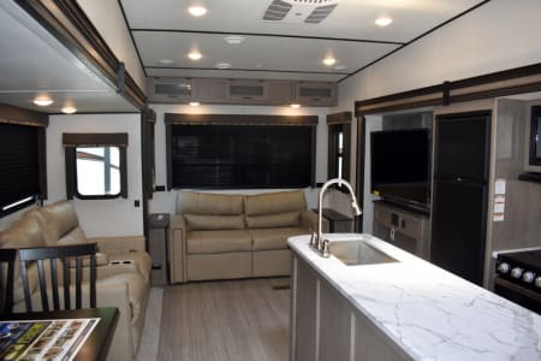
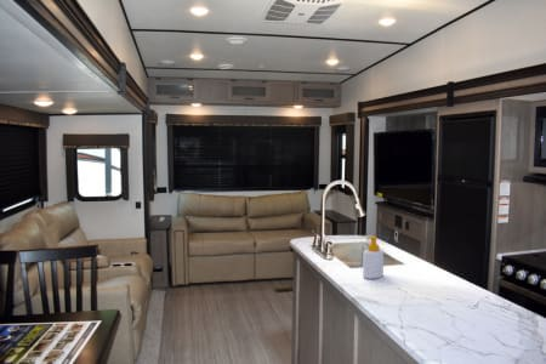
+ soap bottle (372, 256)
